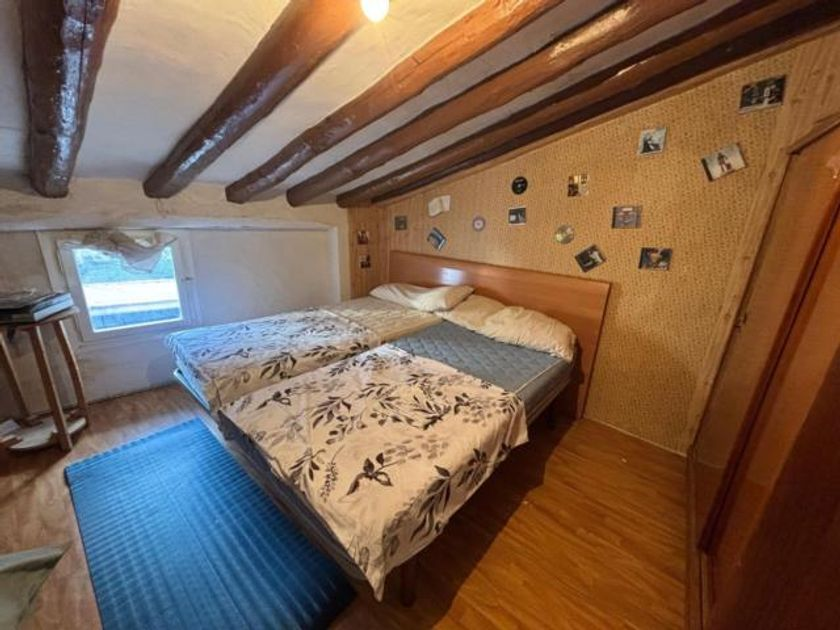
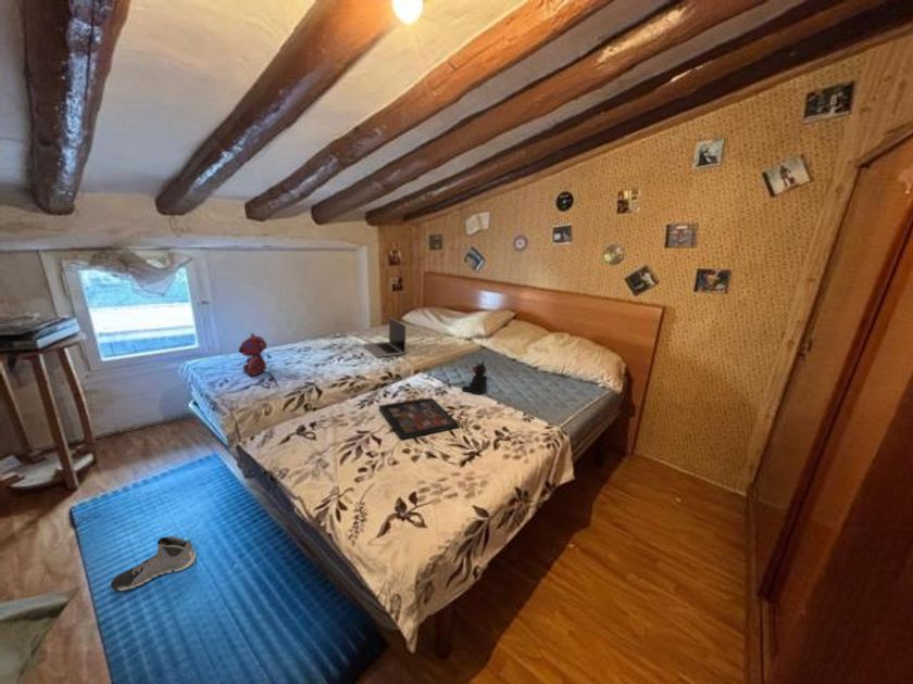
+ decorative tray (417, 415)
+ sneaker (153, 557)
+ teddy bear (475, 376)
+ laptop (389, 335)
+ teddy bear (252, 355)
